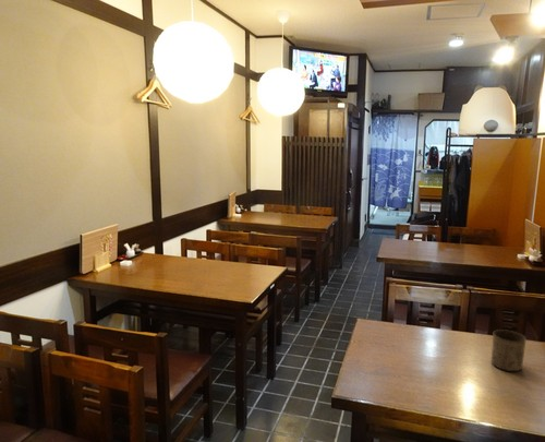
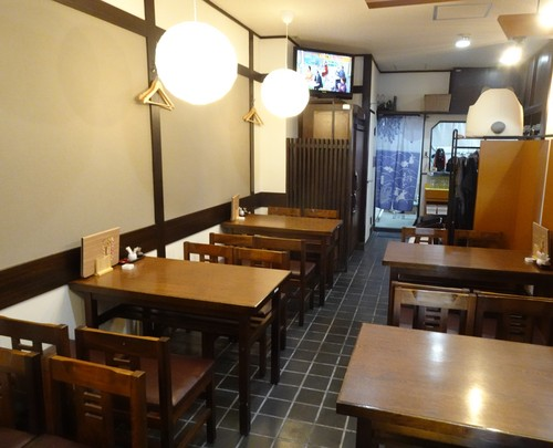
- cup (507, 350)
